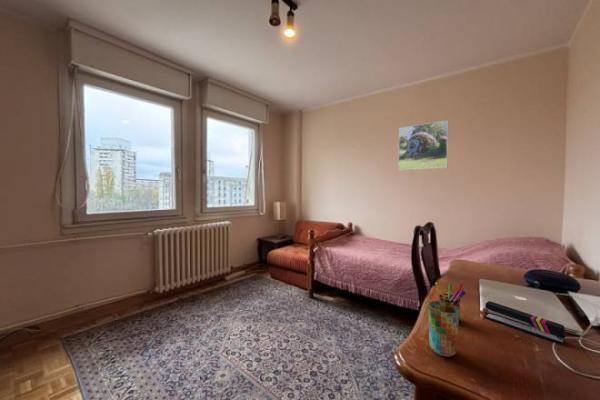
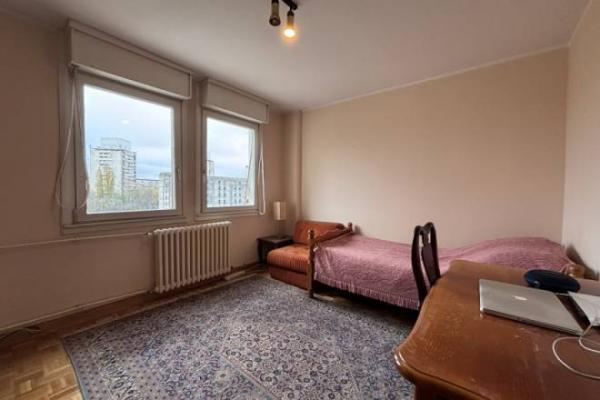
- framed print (421, 147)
- stapler (521, 320)
- pen holder (450, 299)
- cup (442, 328)
